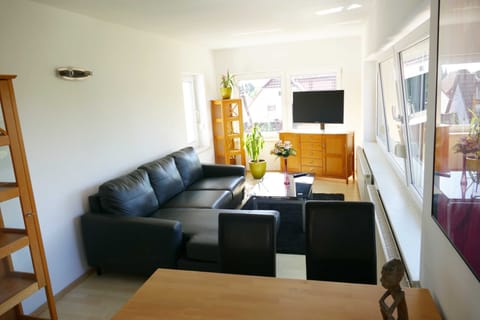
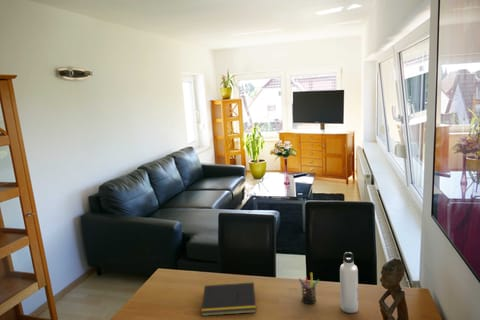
+ water bottle (348, 281)
+ pen holder (310, 287)
+ notepad (229, 298)
